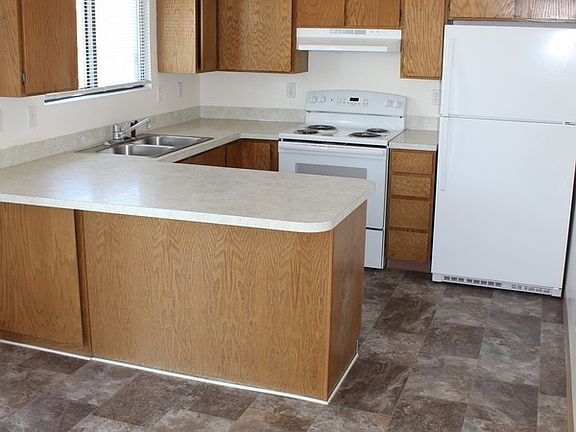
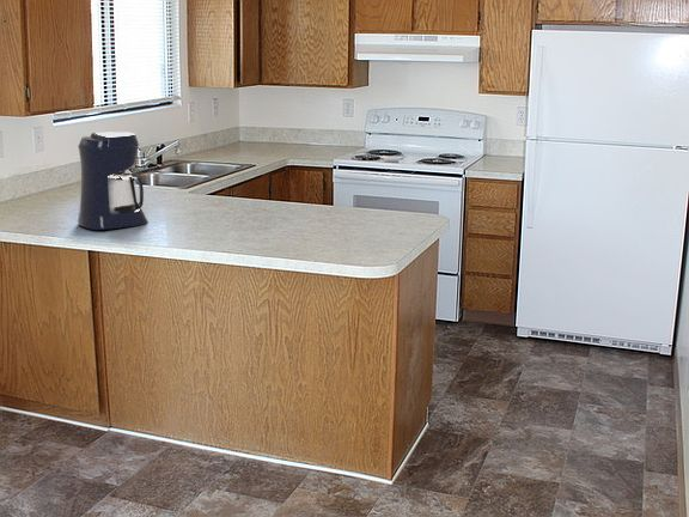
+ coffee maker (109, 178)
